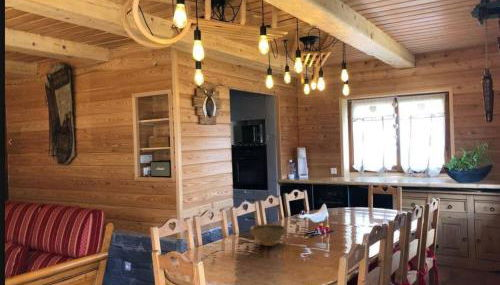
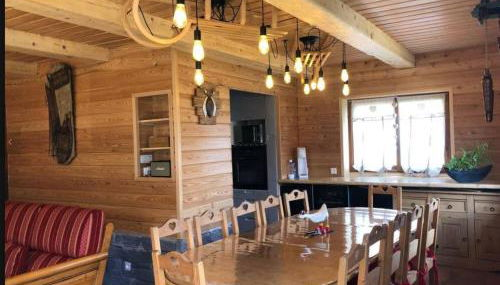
- bowl (268, 236)
